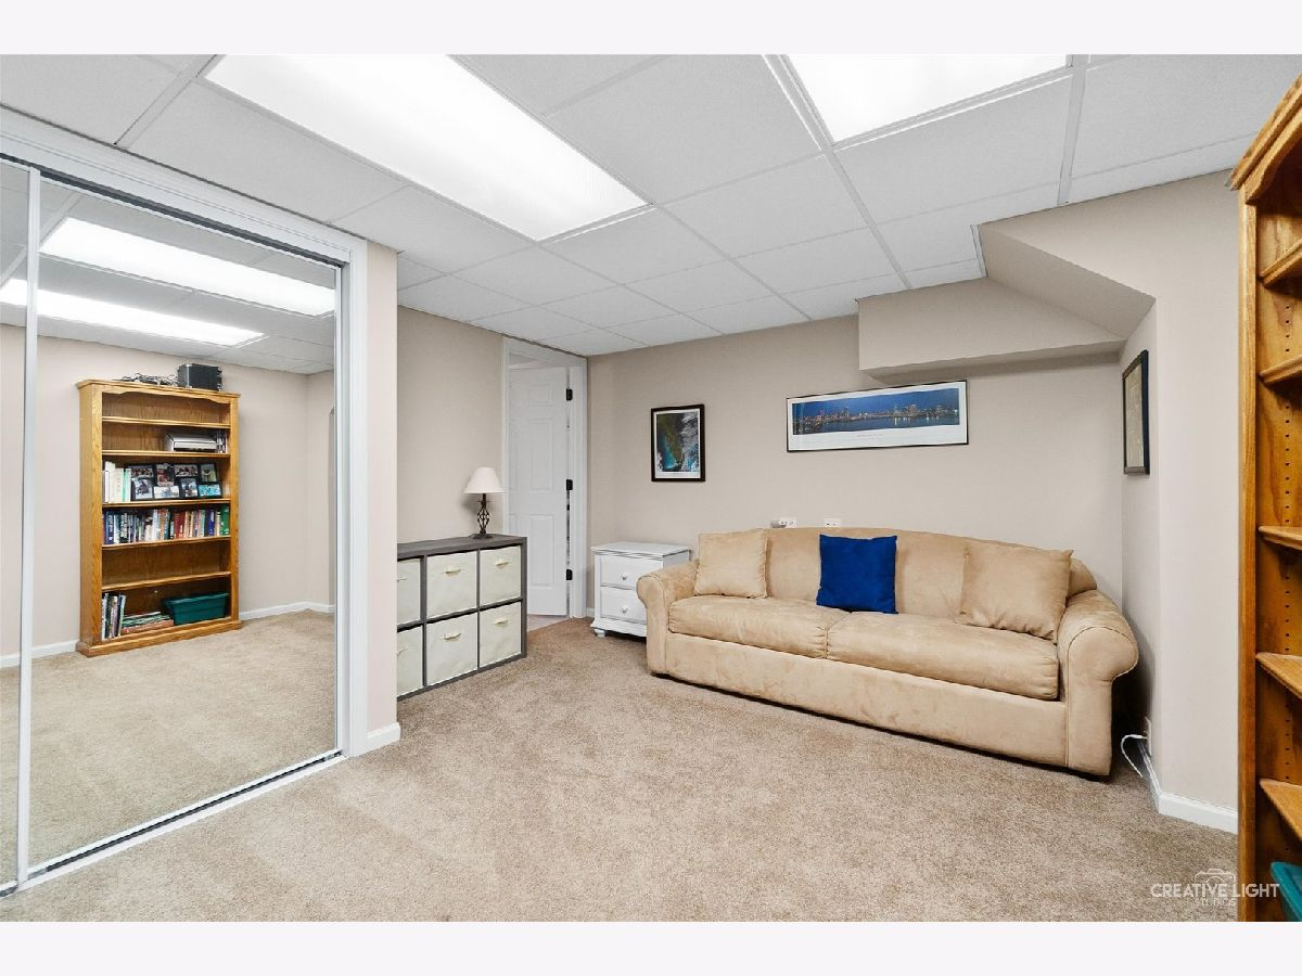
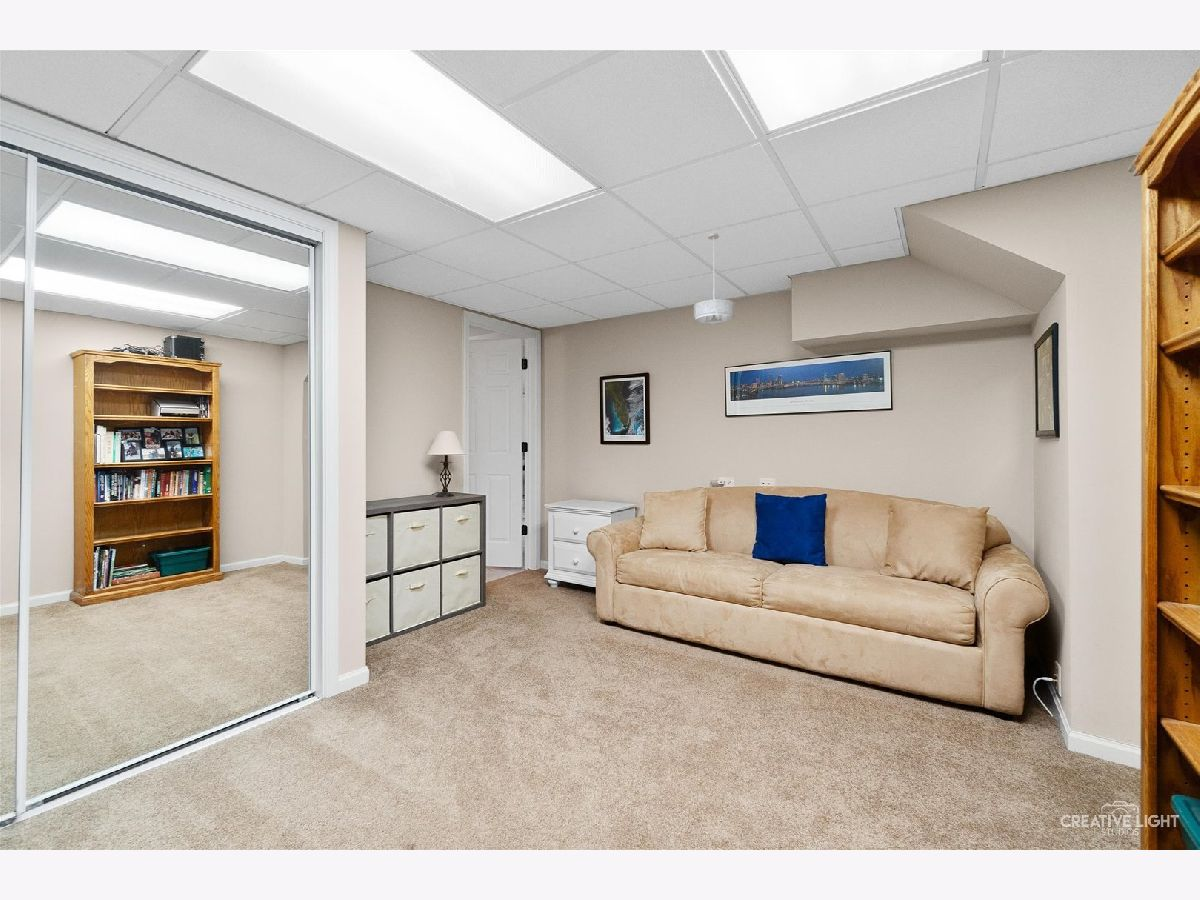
+ ceiling light fixture (713, 278)
